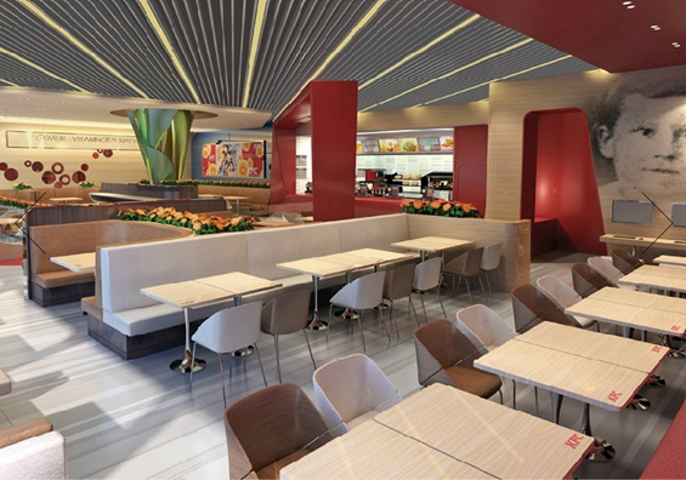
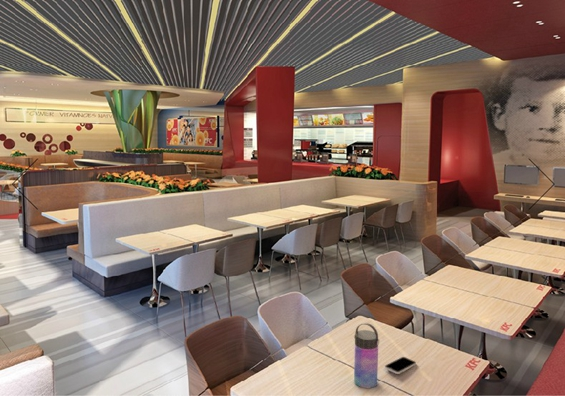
+ water bottle (366, 352)
+ smartphone (400, 365)
